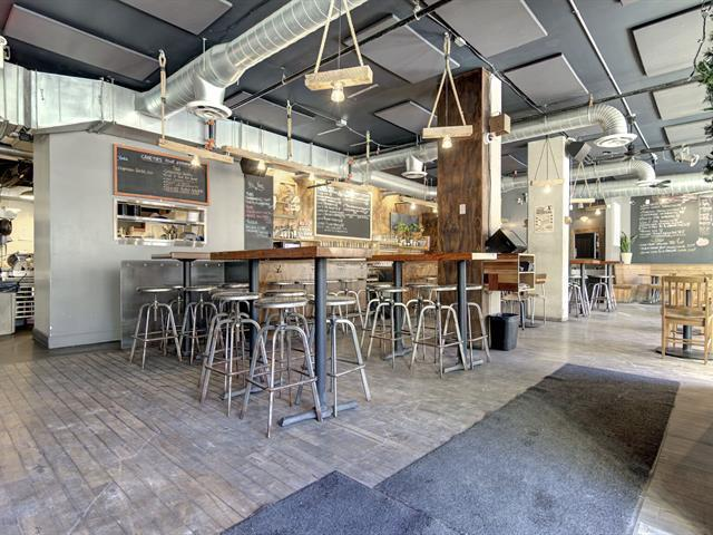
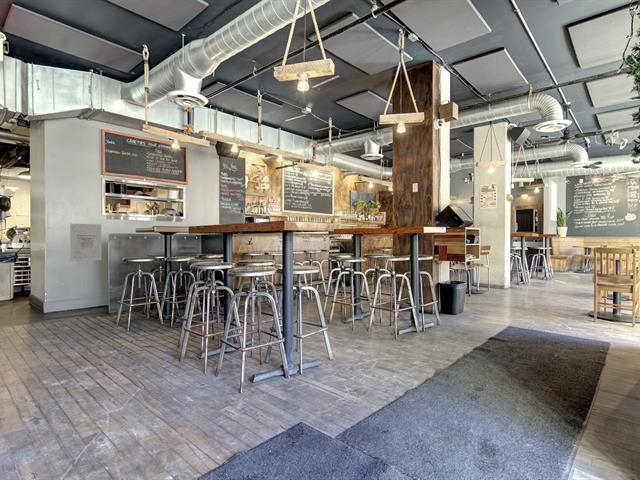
+ wall art (86, 242)
